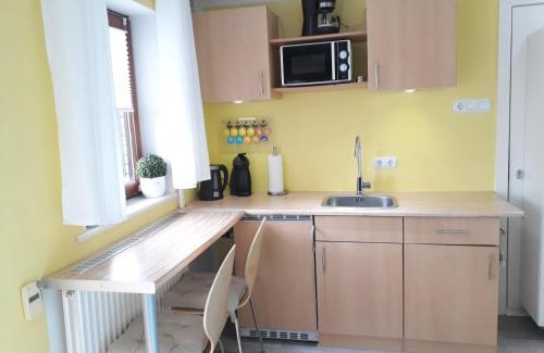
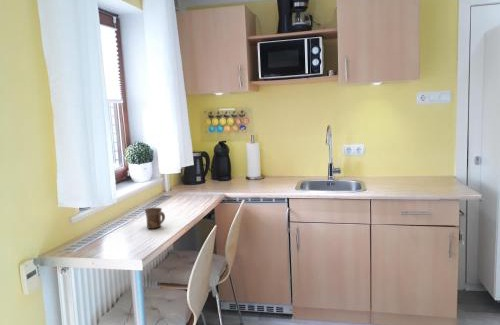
+ mug (155, 218)
